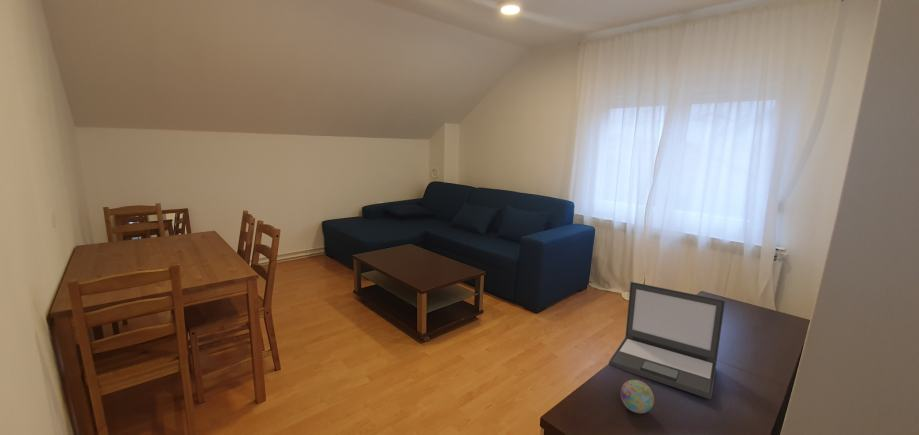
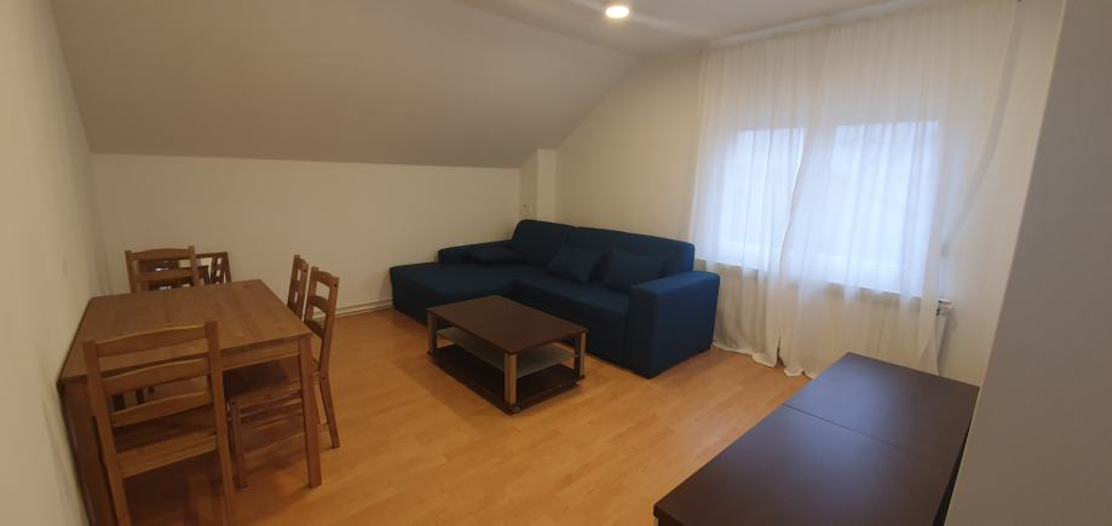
- decorative ball (636, 396)
- laptop (666, 333)
